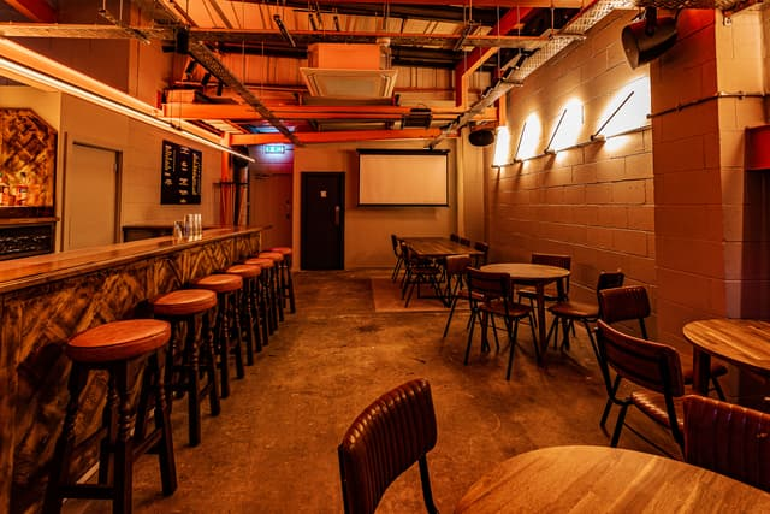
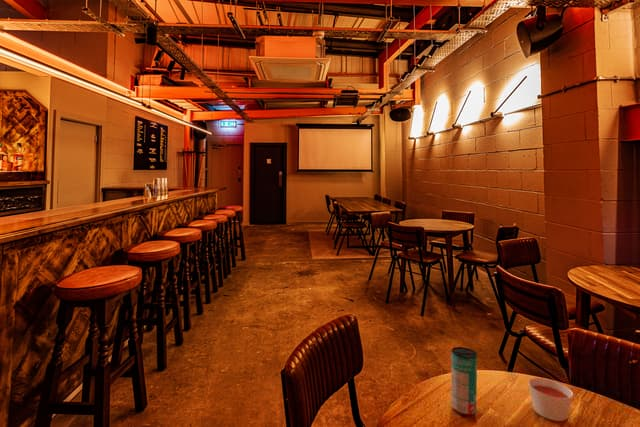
+ beverage can (463, 380)
+ candle (549, 400)
